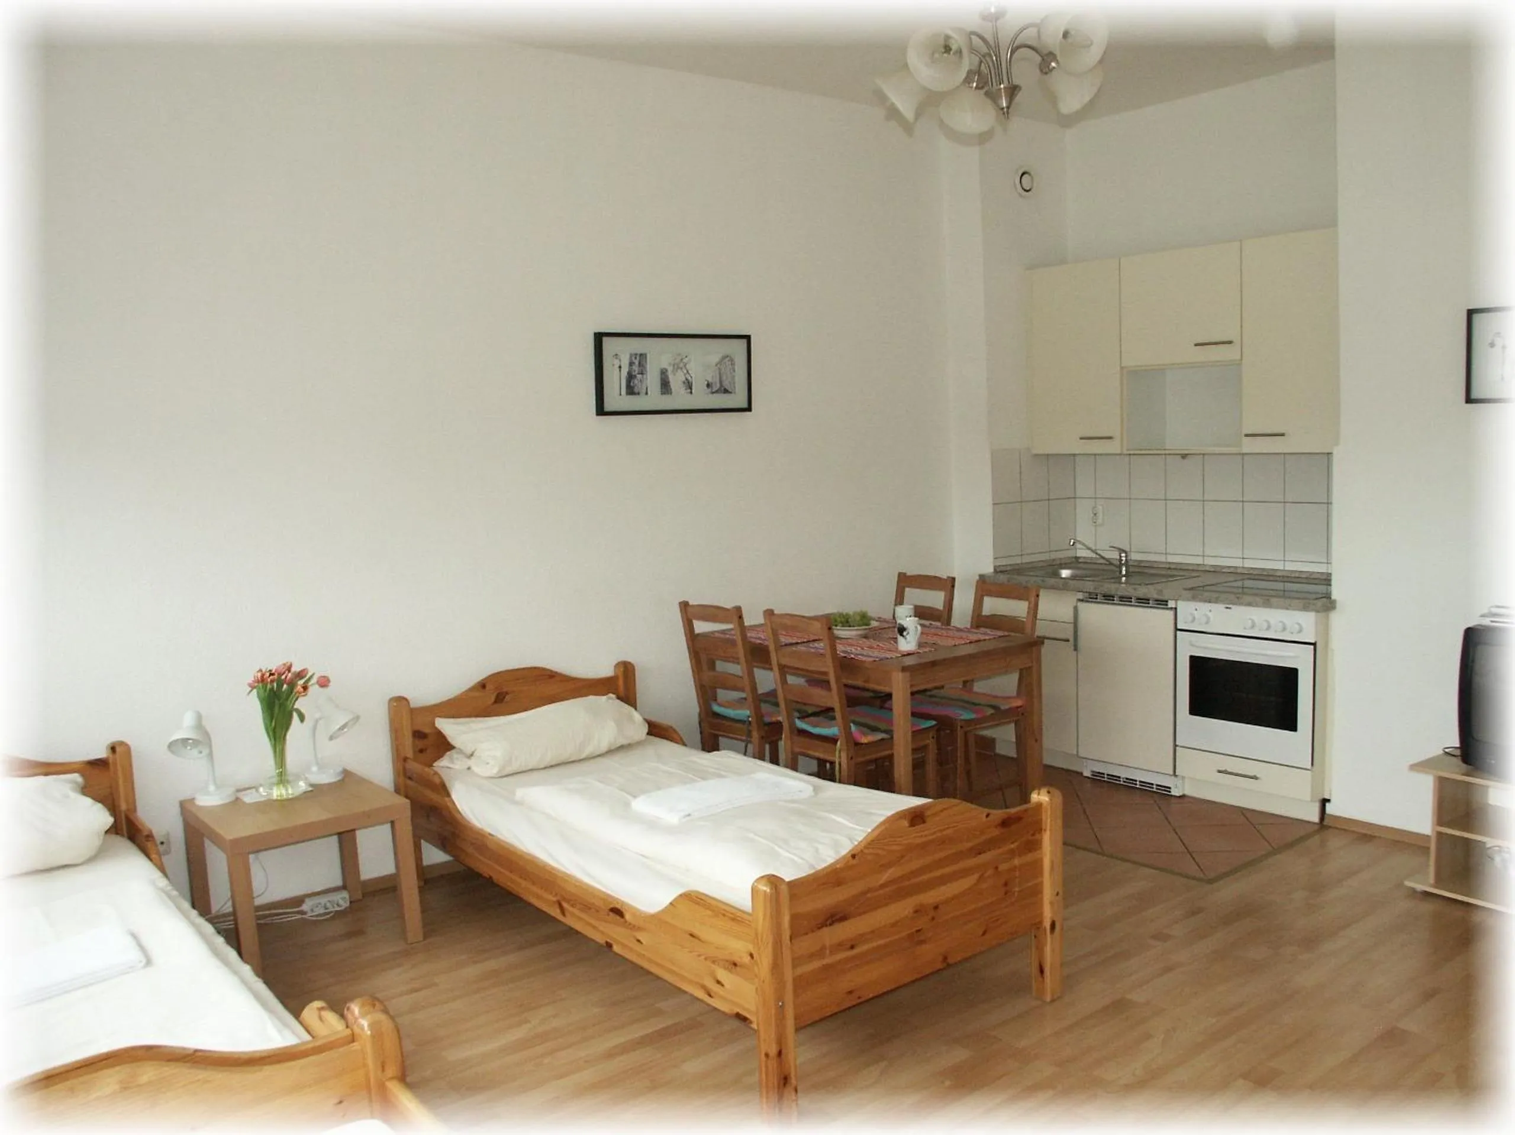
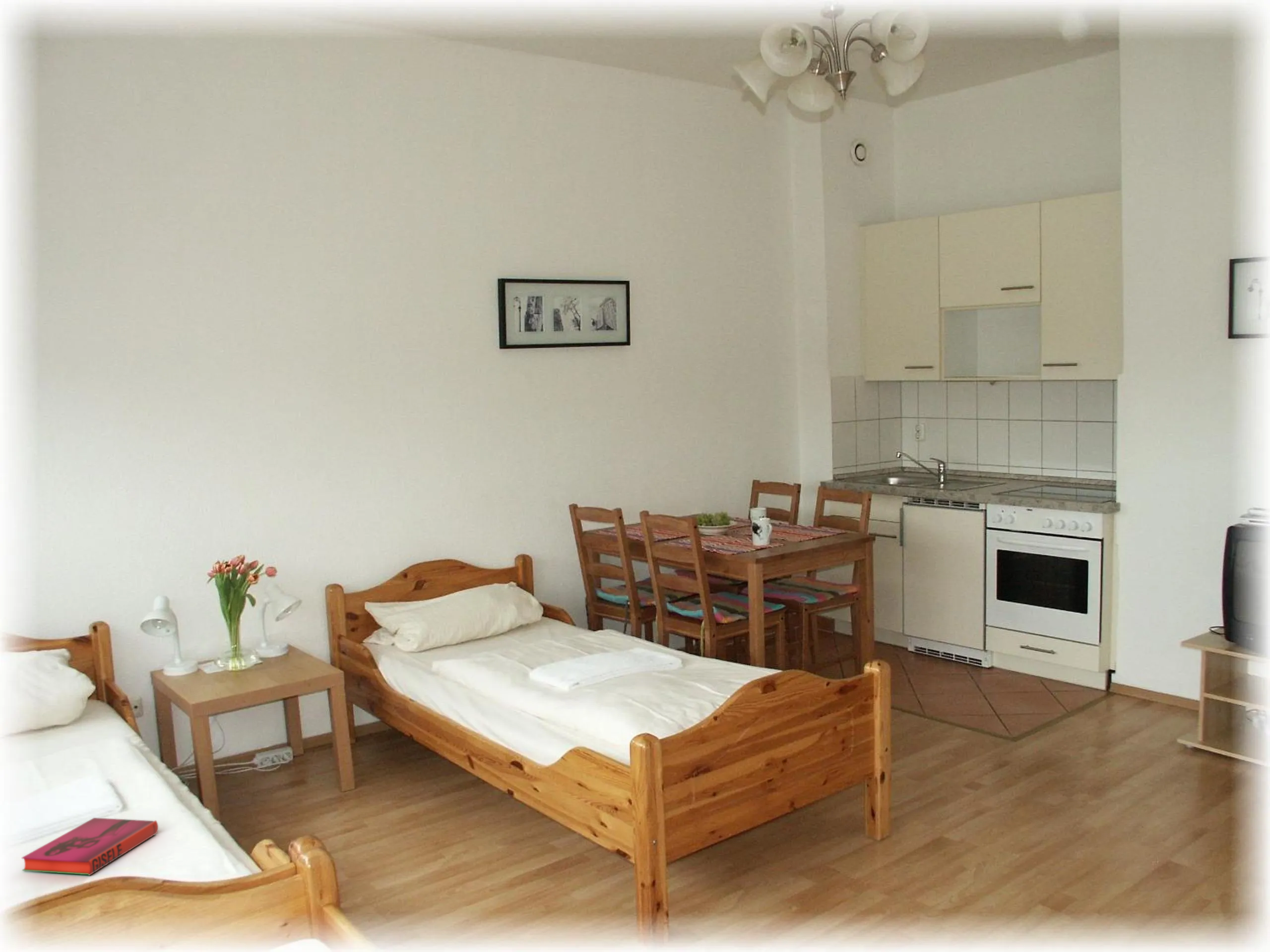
+ hardback book (93, 844)
